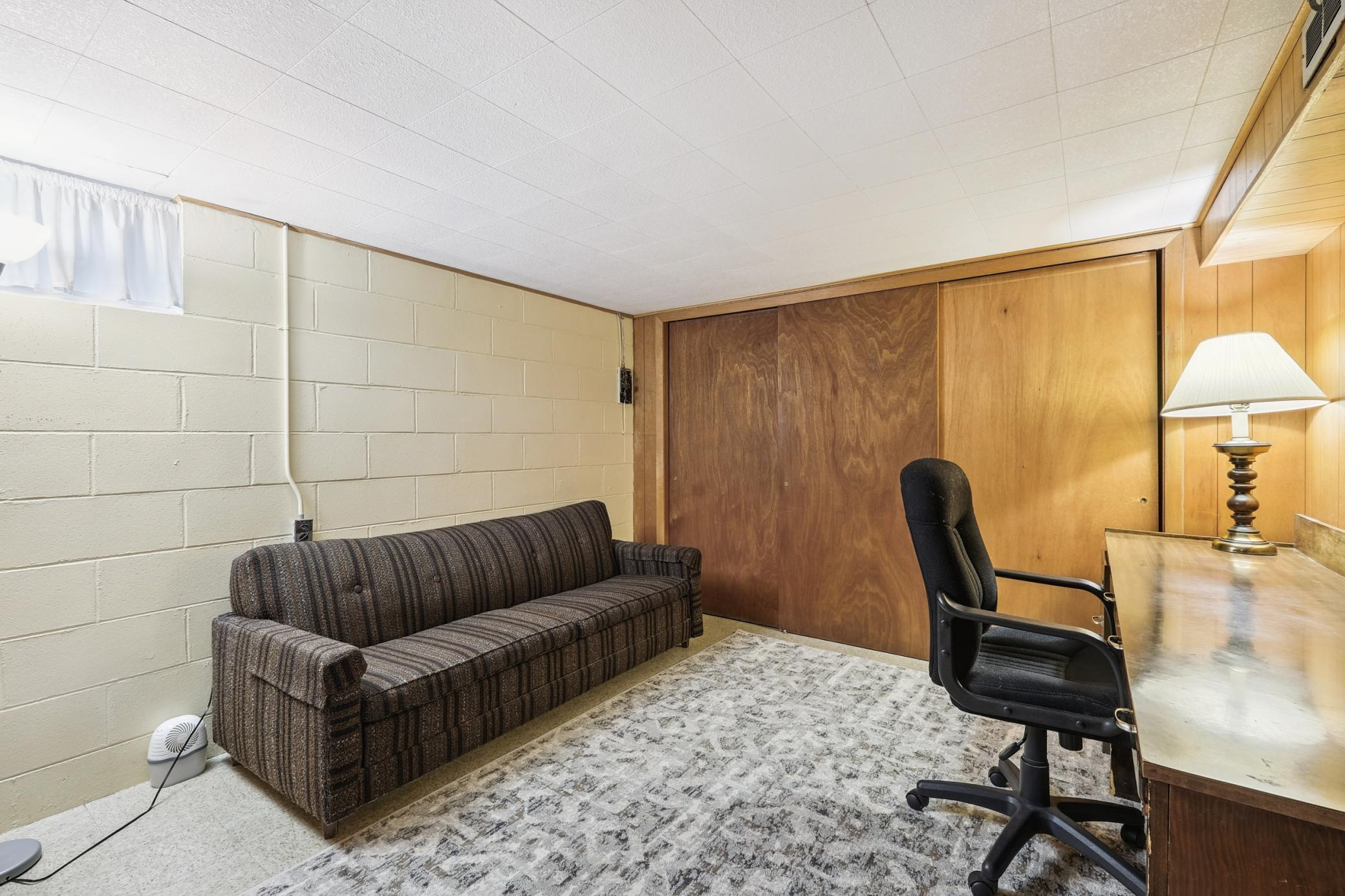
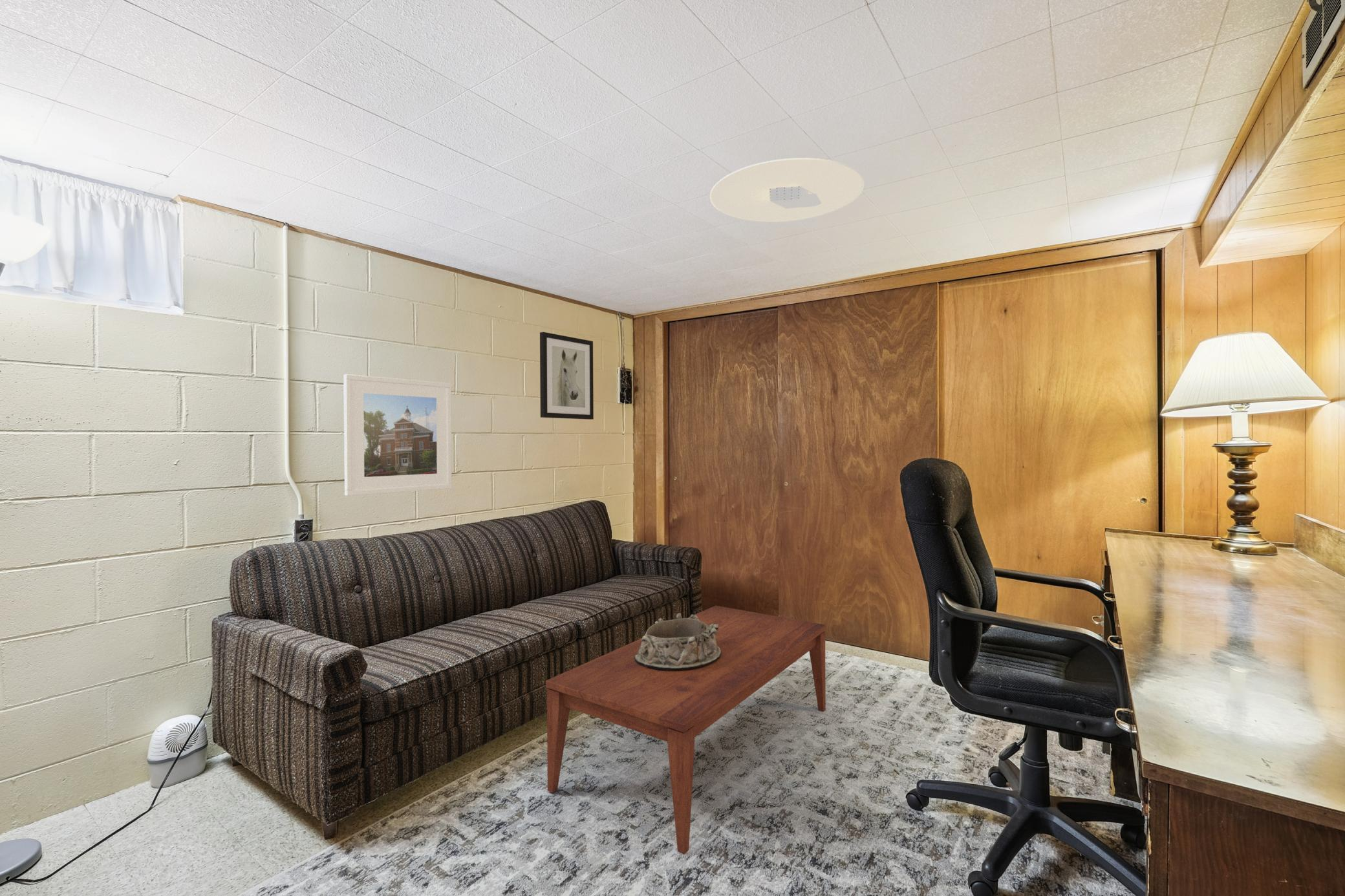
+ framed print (401, 435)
+ wall art (568, 378)
+ ceiling light (785, 186)
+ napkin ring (680, 639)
+ coffee table (704, 697)
